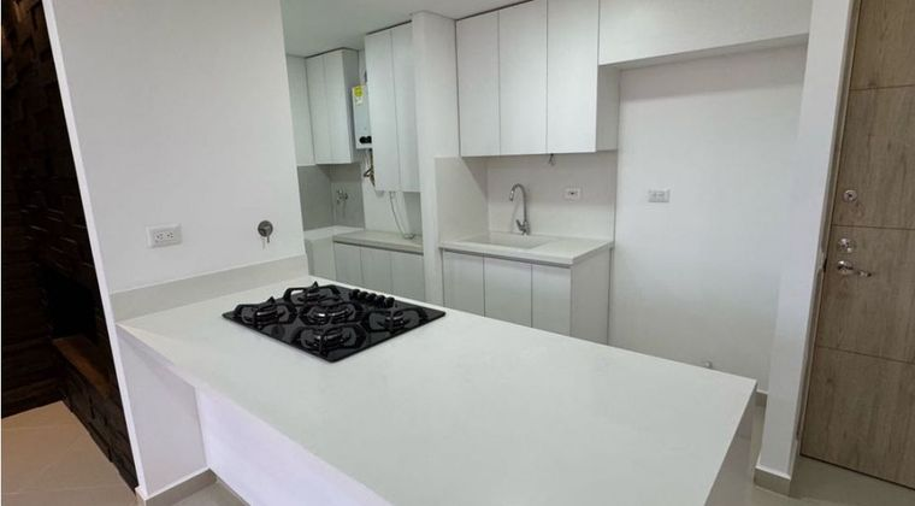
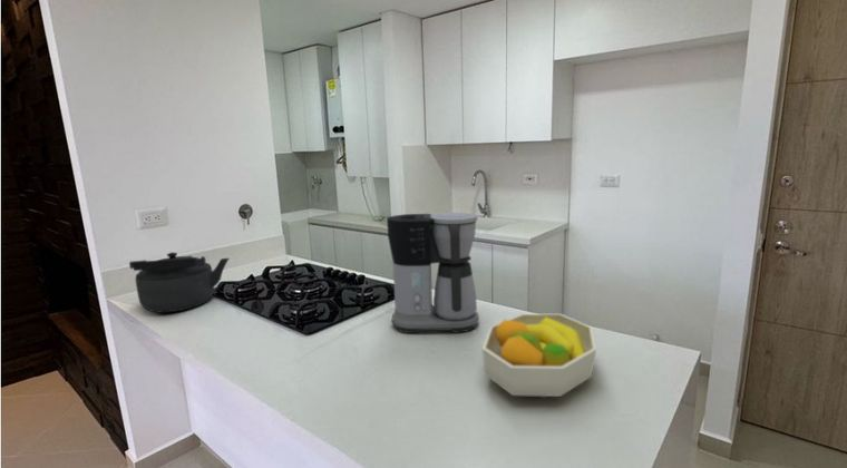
+ kettle (177, 277)
+ fruit bowl (539, 347)
+ coffee maker (430, 272)
